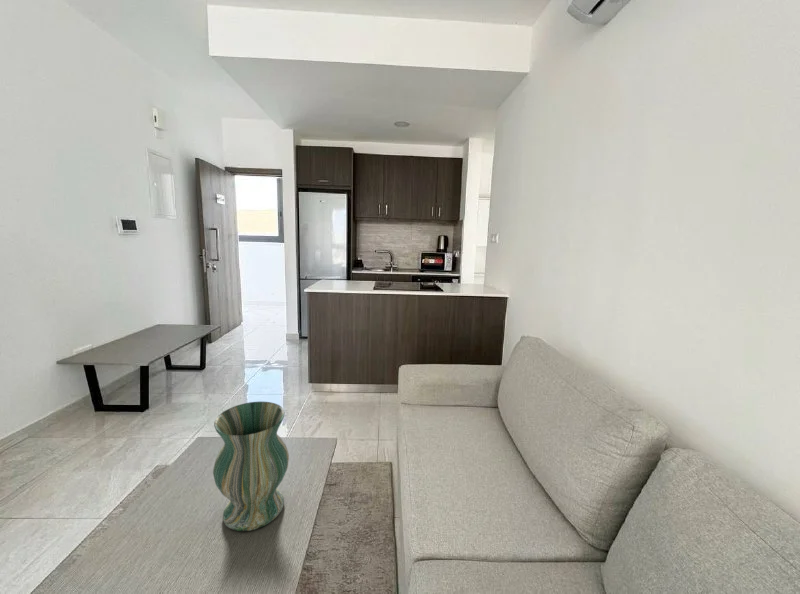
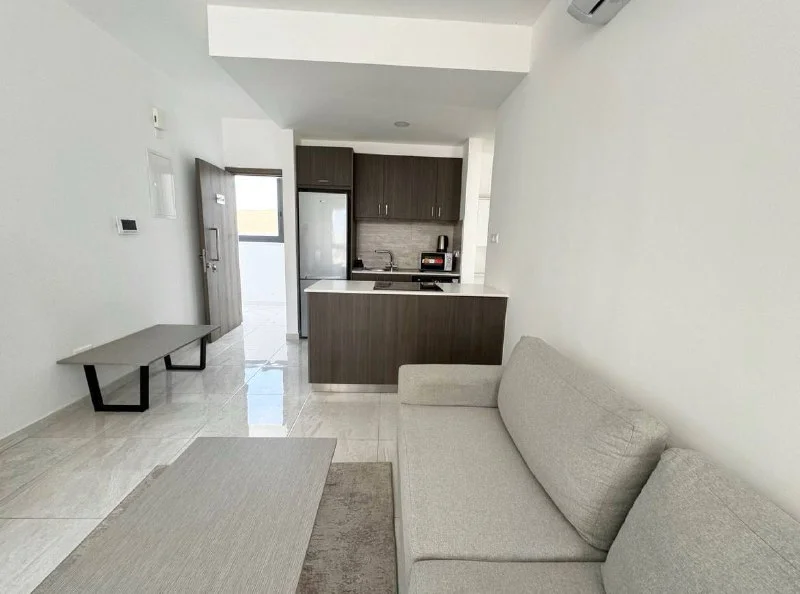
- vase (252, 464)
